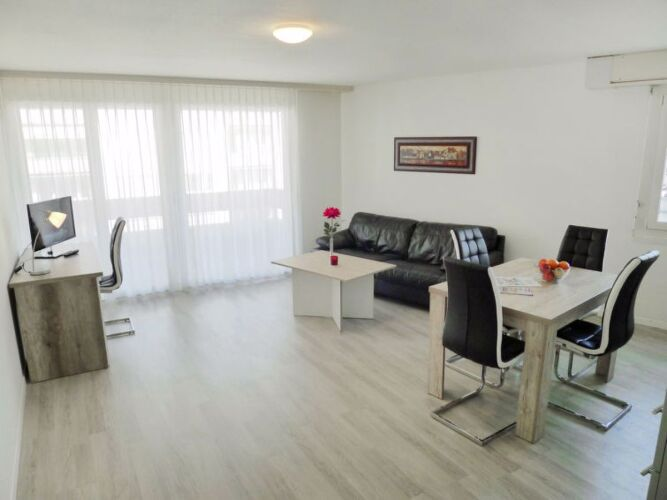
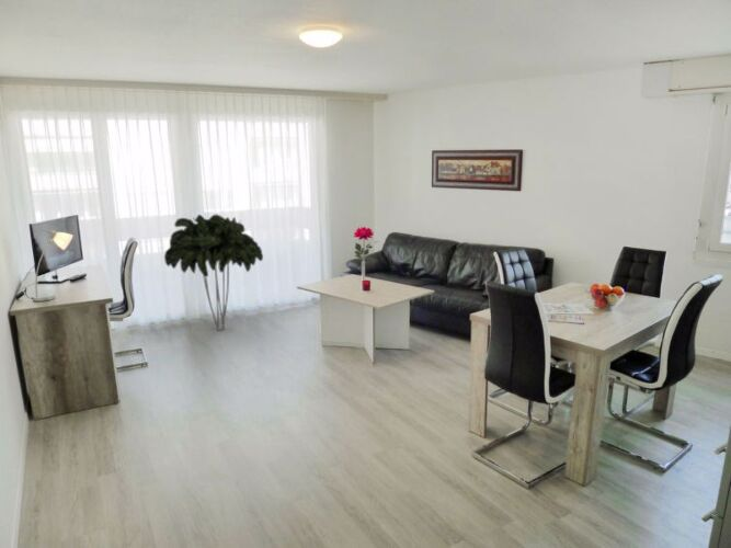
+ indoor plant (216, 272)
